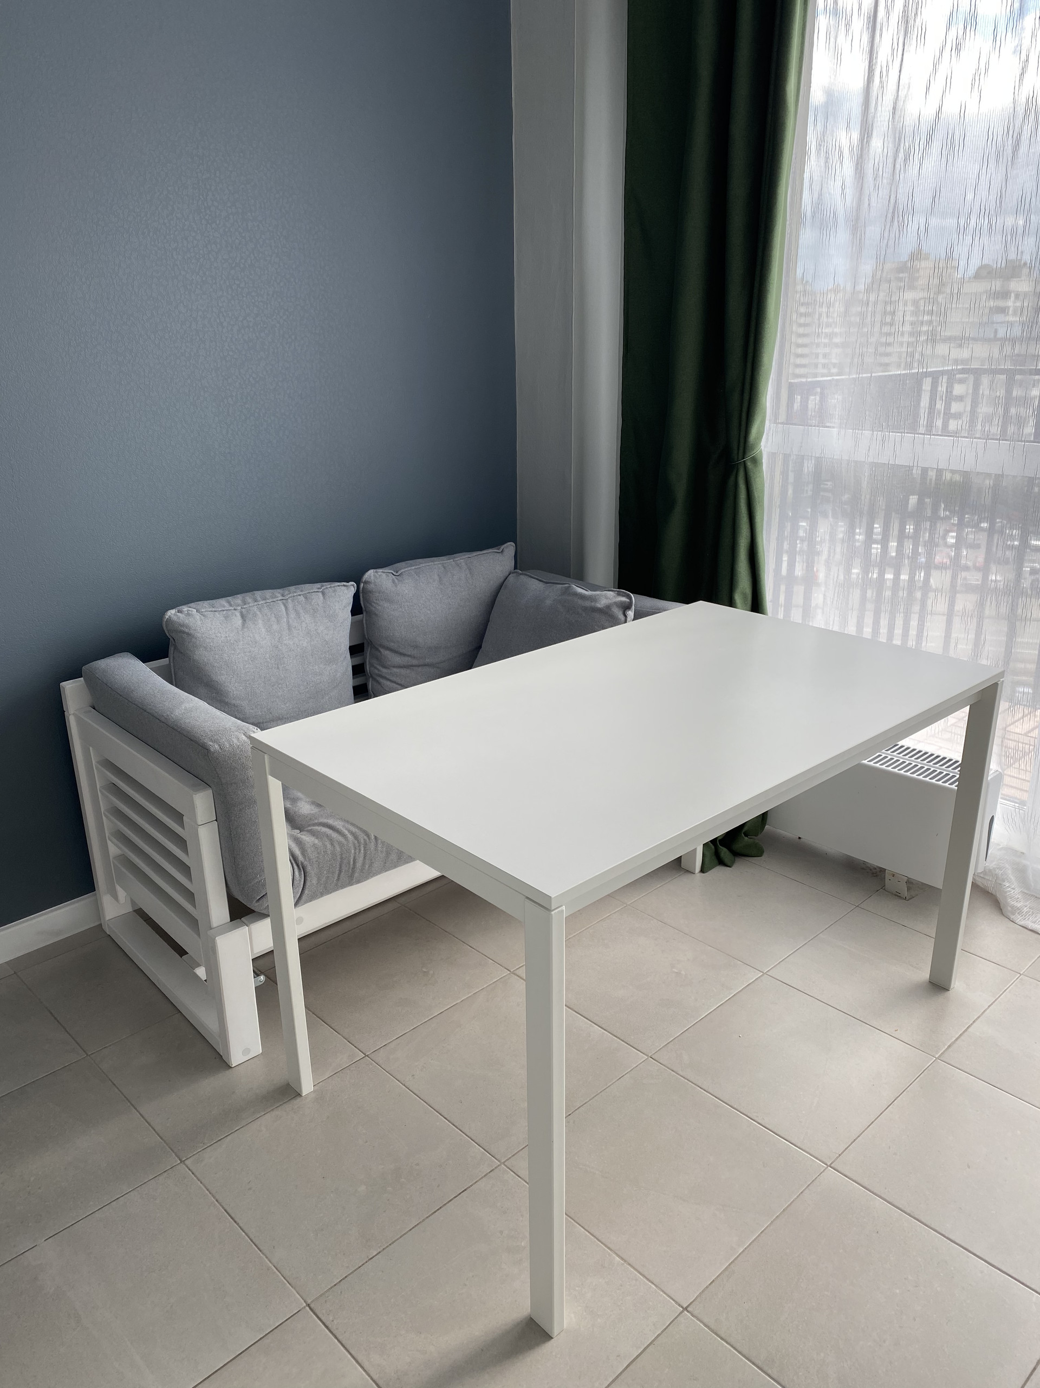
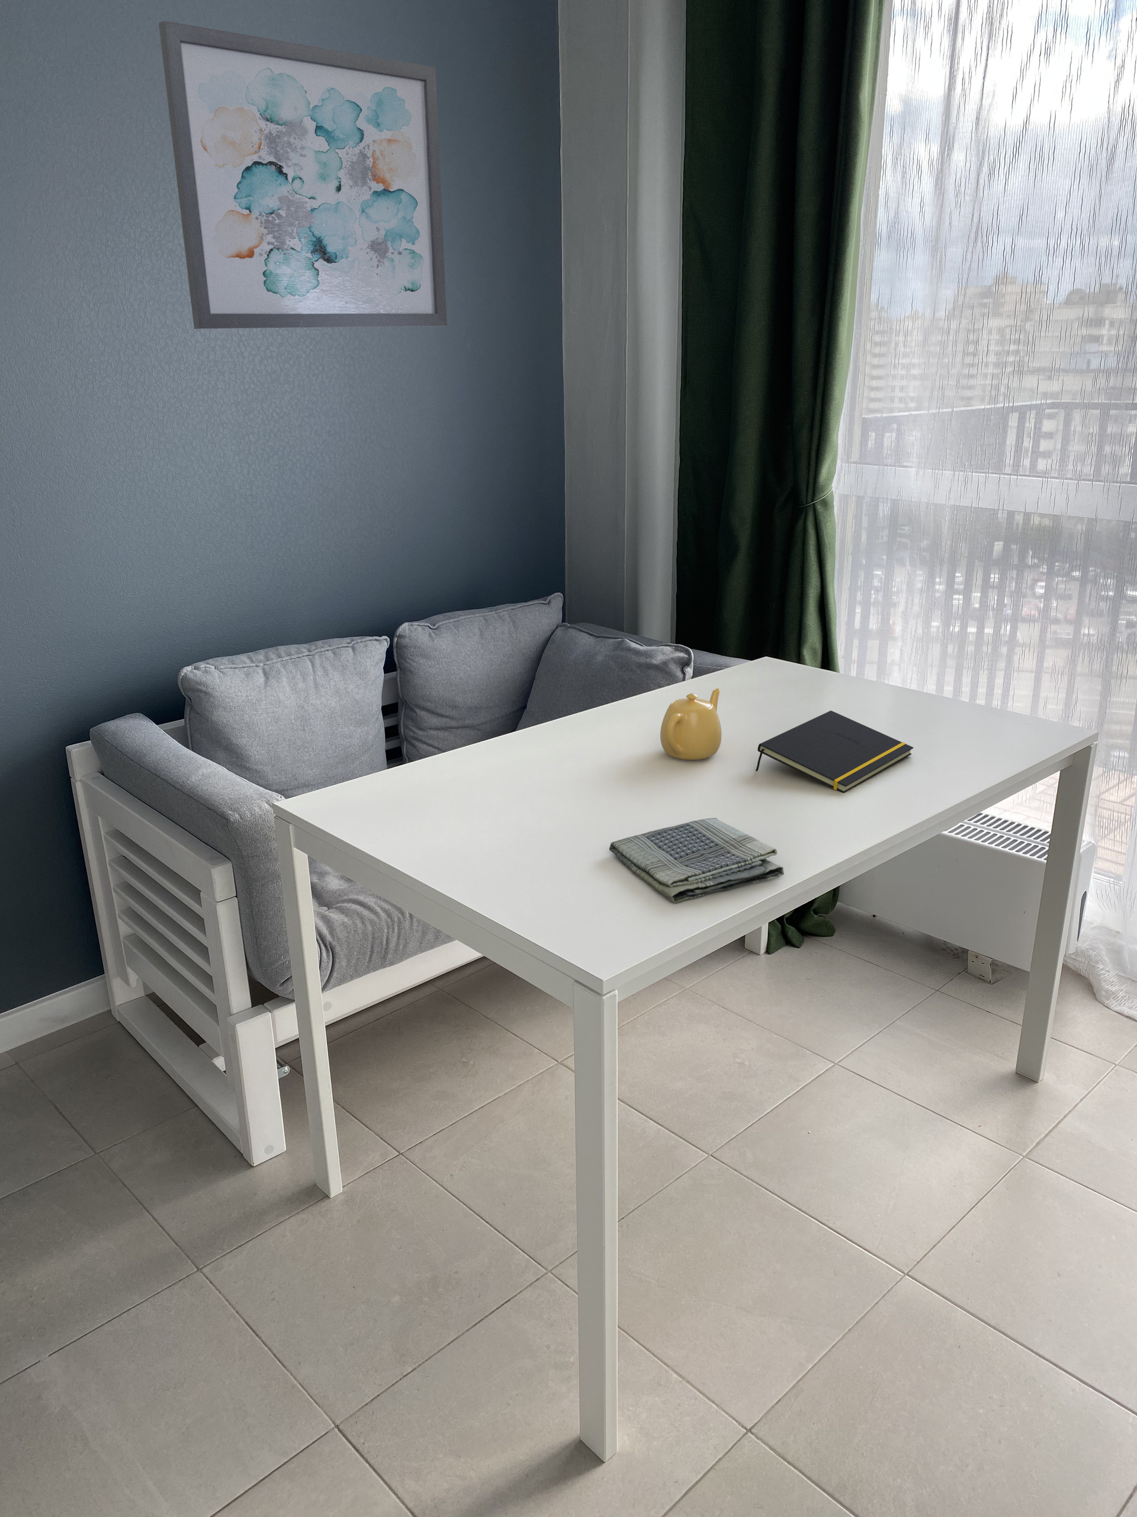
+ wall art (320, 192)
+ dish towel (696, 854)
+ notepad (837, 749)
+ teapot (694, 723)
